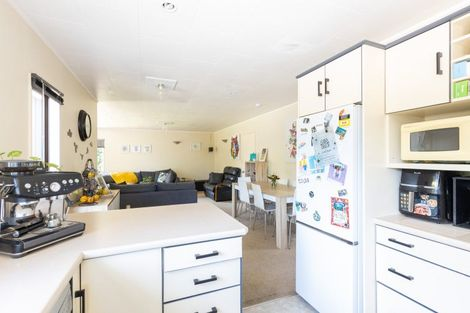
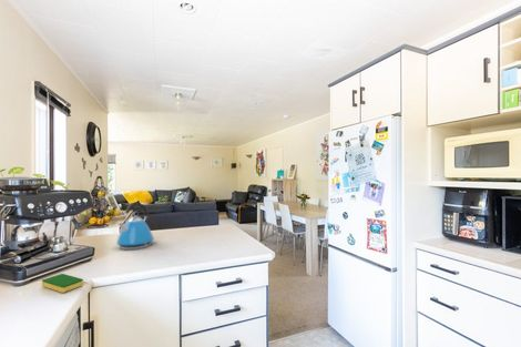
+ kettle (136, 224)
+ dish sponge (62, 282)
